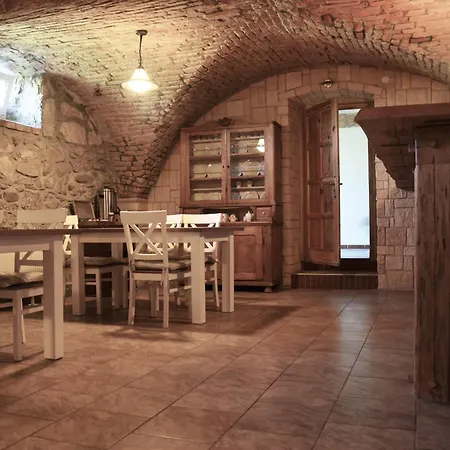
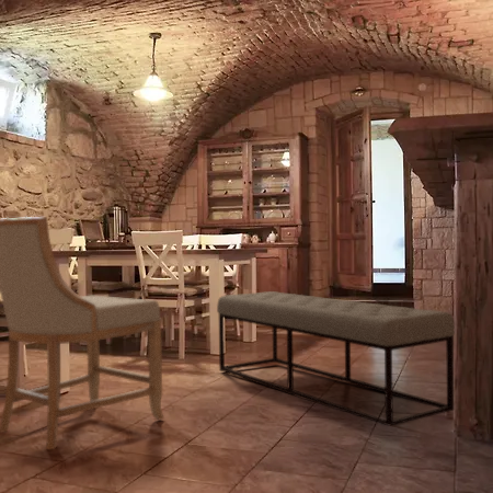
+ bench (319, 336)
+ bar stool (71, 322)
